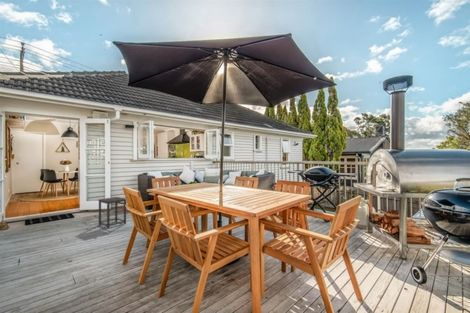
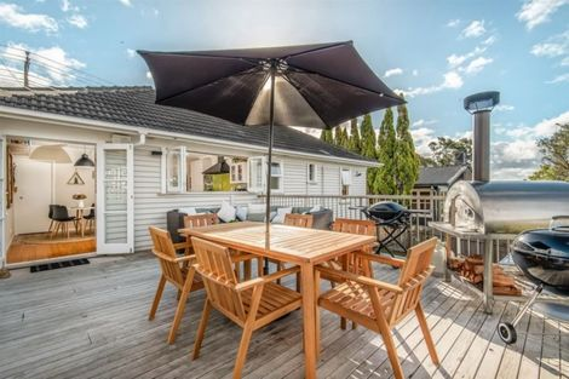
- side table (115, 211)
